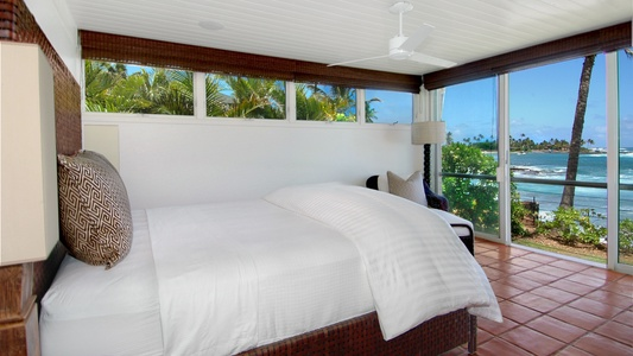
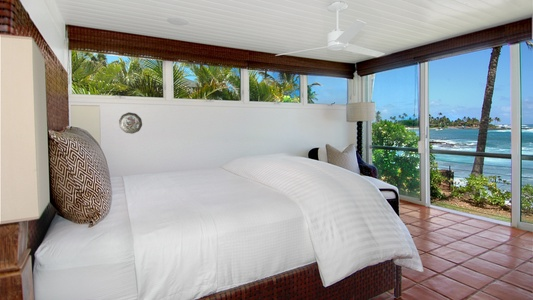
+ decorative plate (130, 123)
